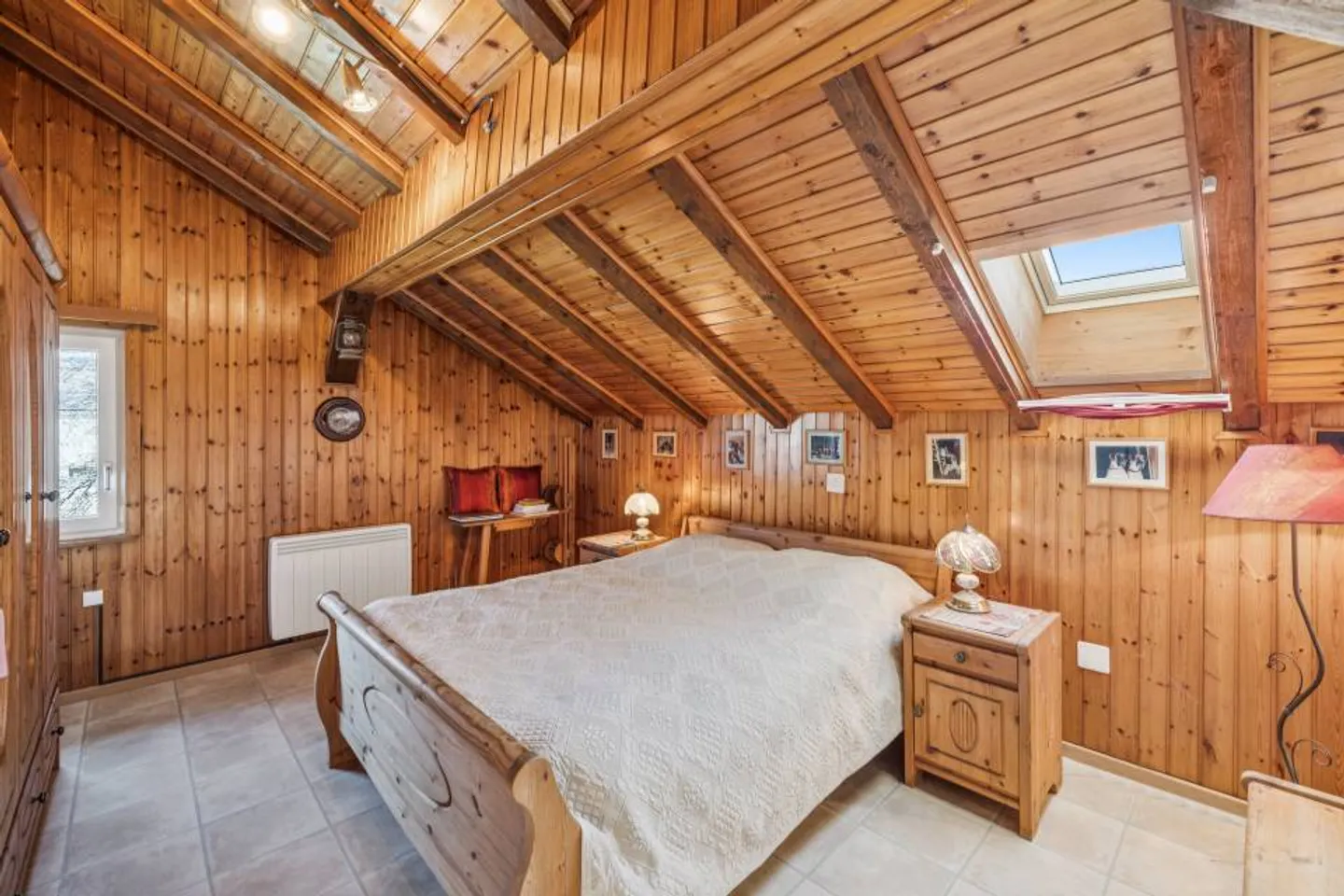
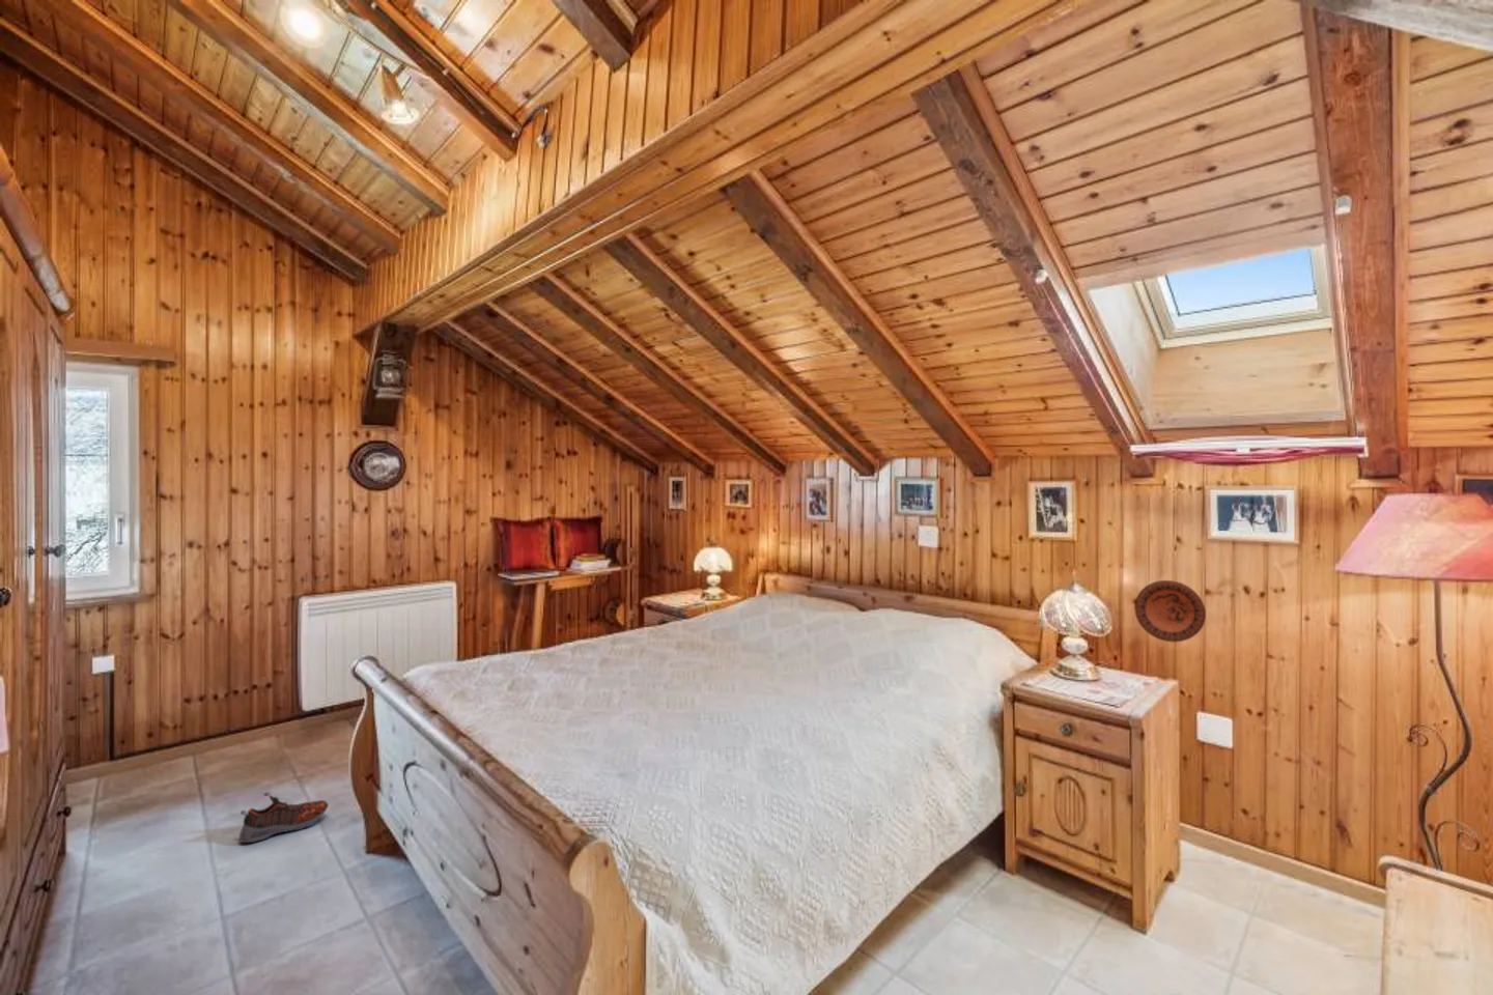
+ shoe (285, 808)
+ decorative plate (1169, 611)
